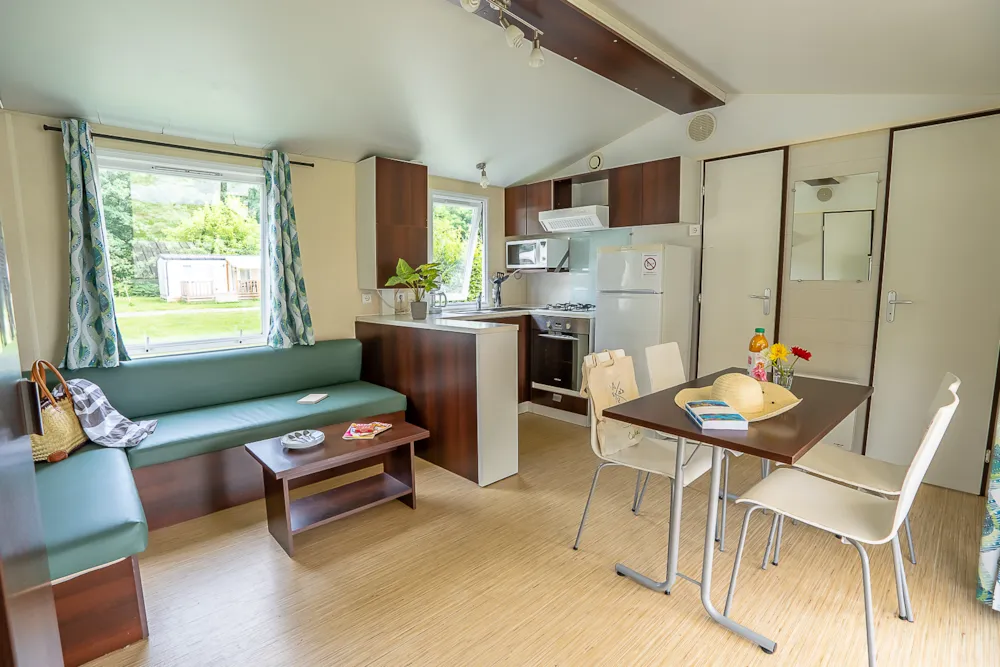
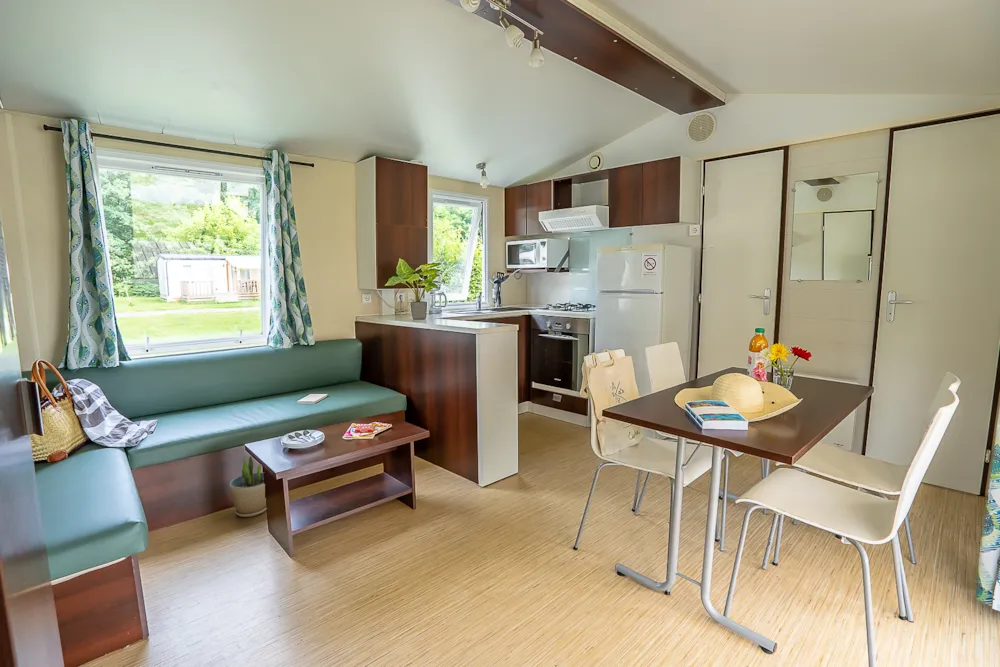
+ potted plant (250, 478)
